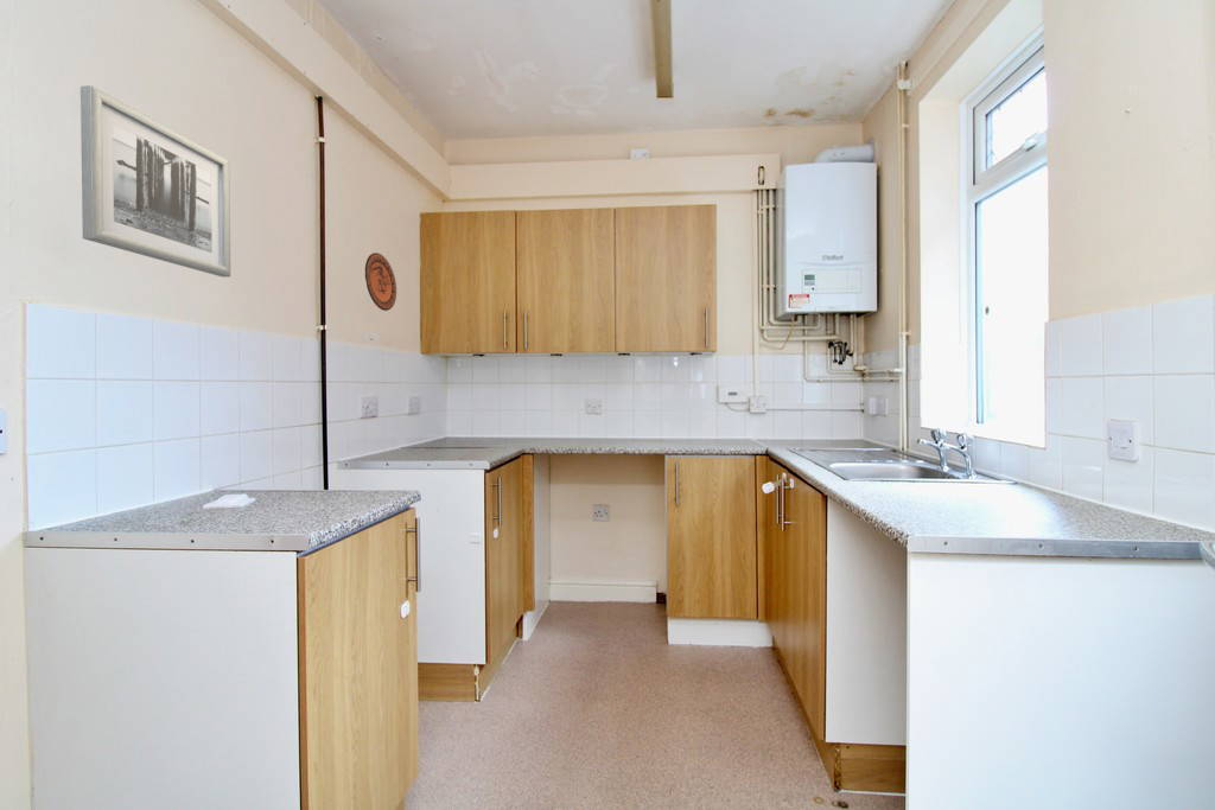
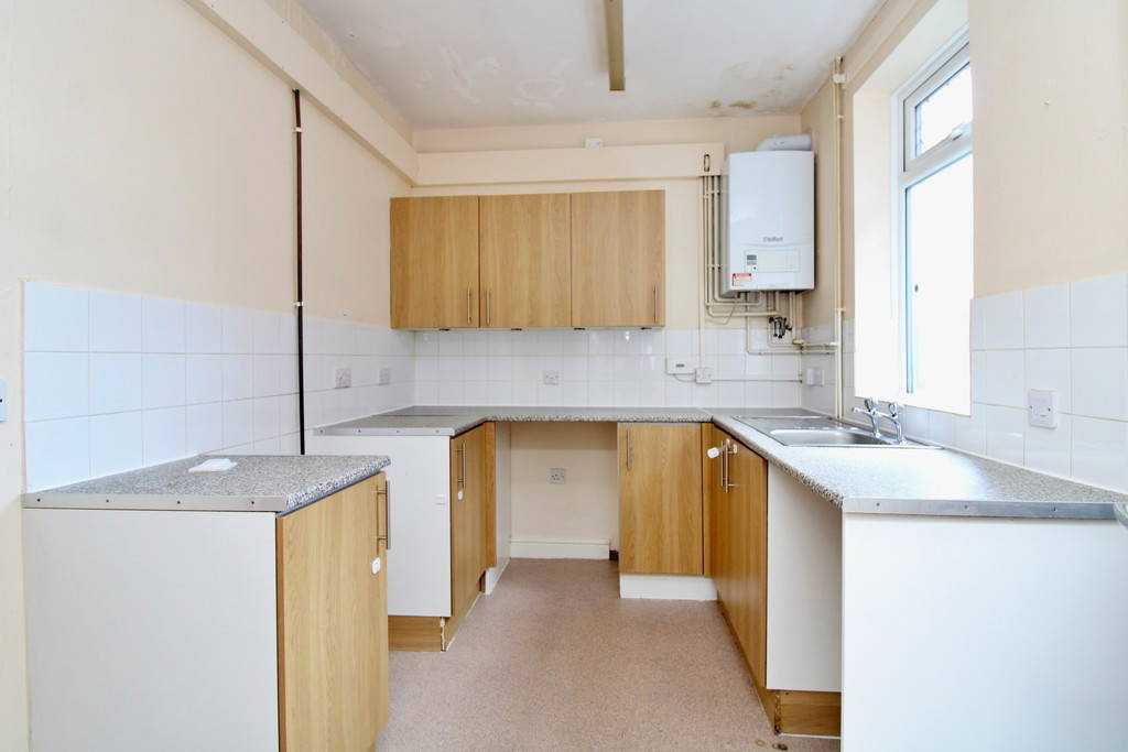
- decorative plate (380, 281)
- wall art (165, 194)
